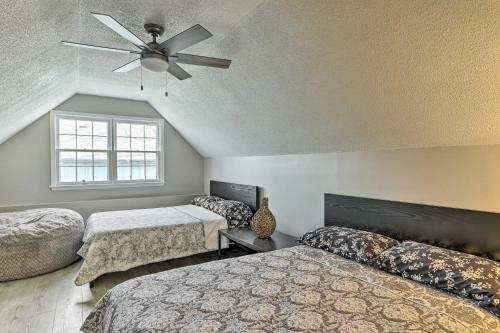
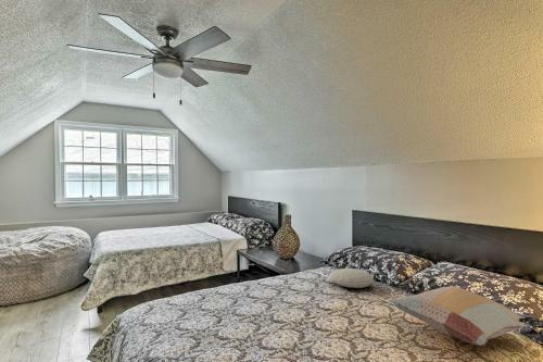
+ decorative pillow (463, 311)
+ cushion (351, 277)
